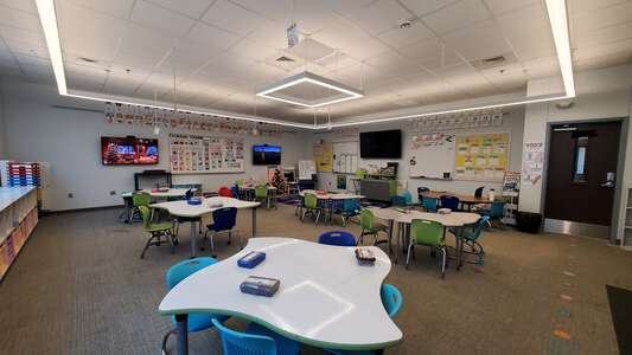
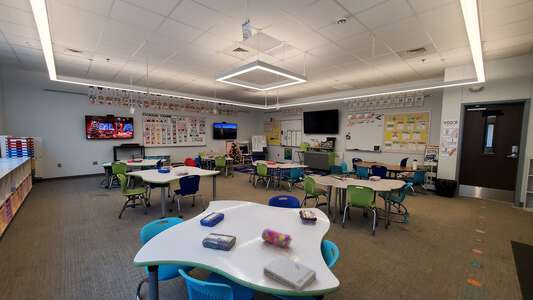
+ pencil case (276, 237)
+ book (289, 272)
